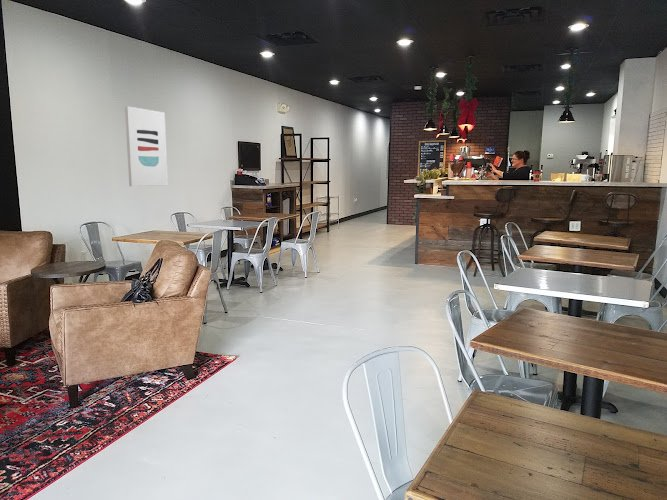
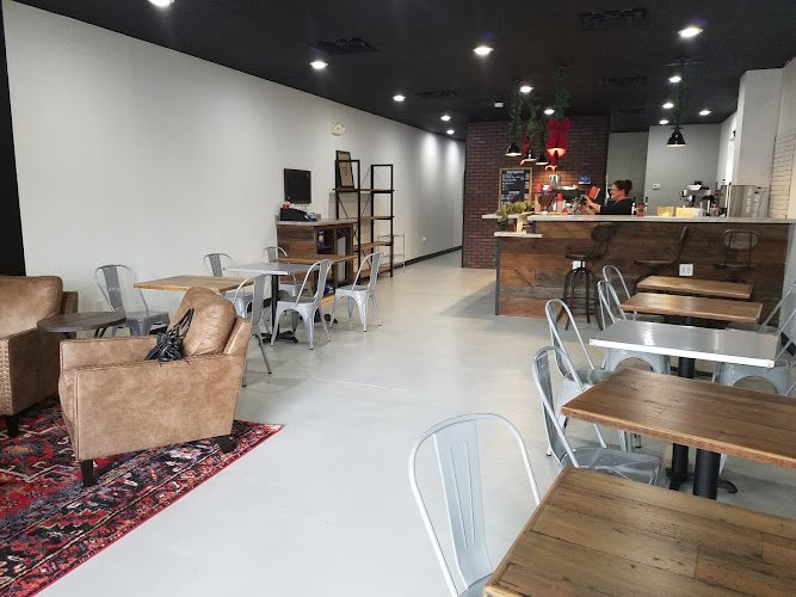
- wall art (147, 148)
